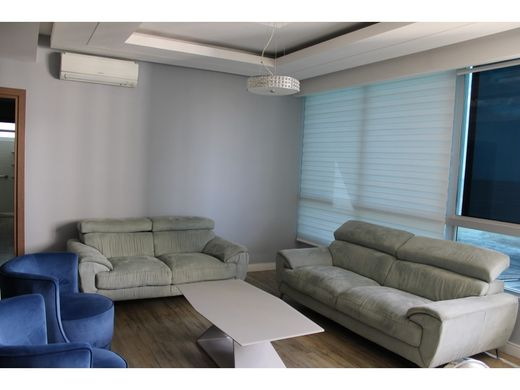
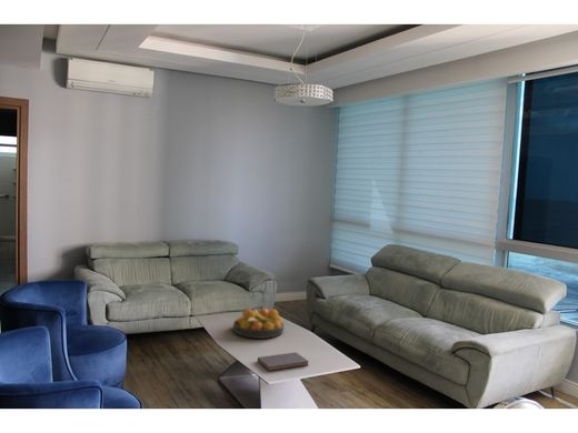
+ book (282, 361)
+ fruit bowl (258, 319)
